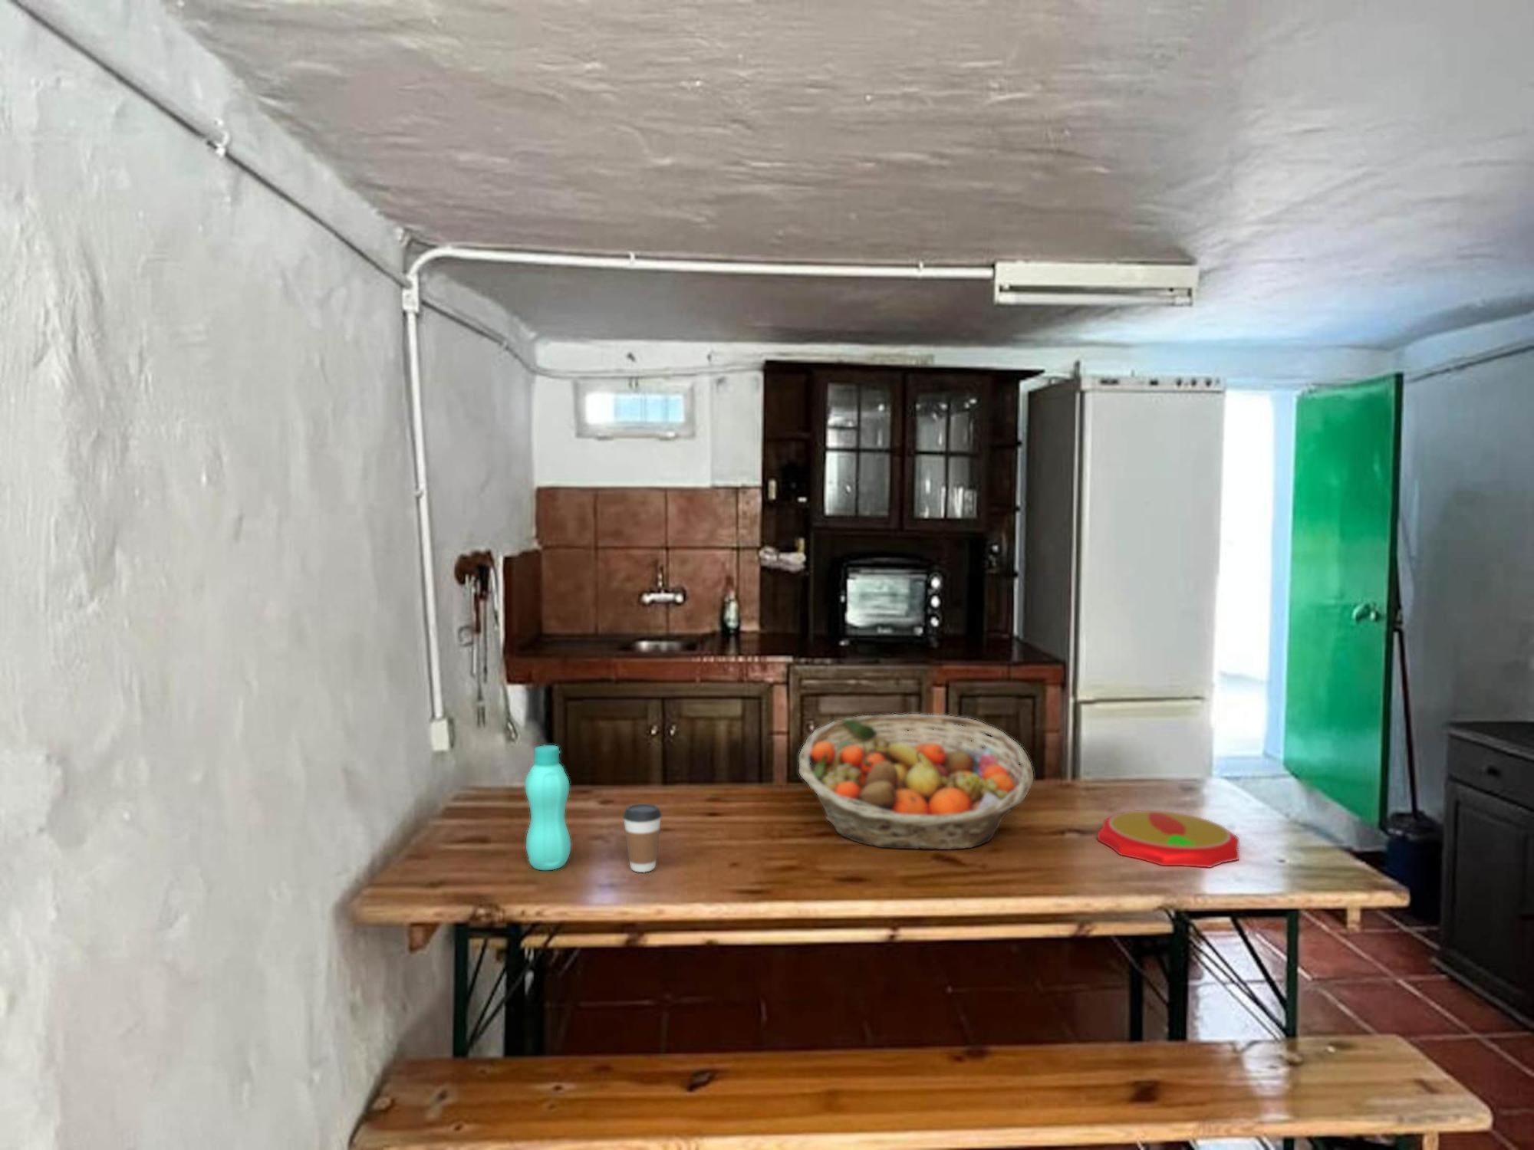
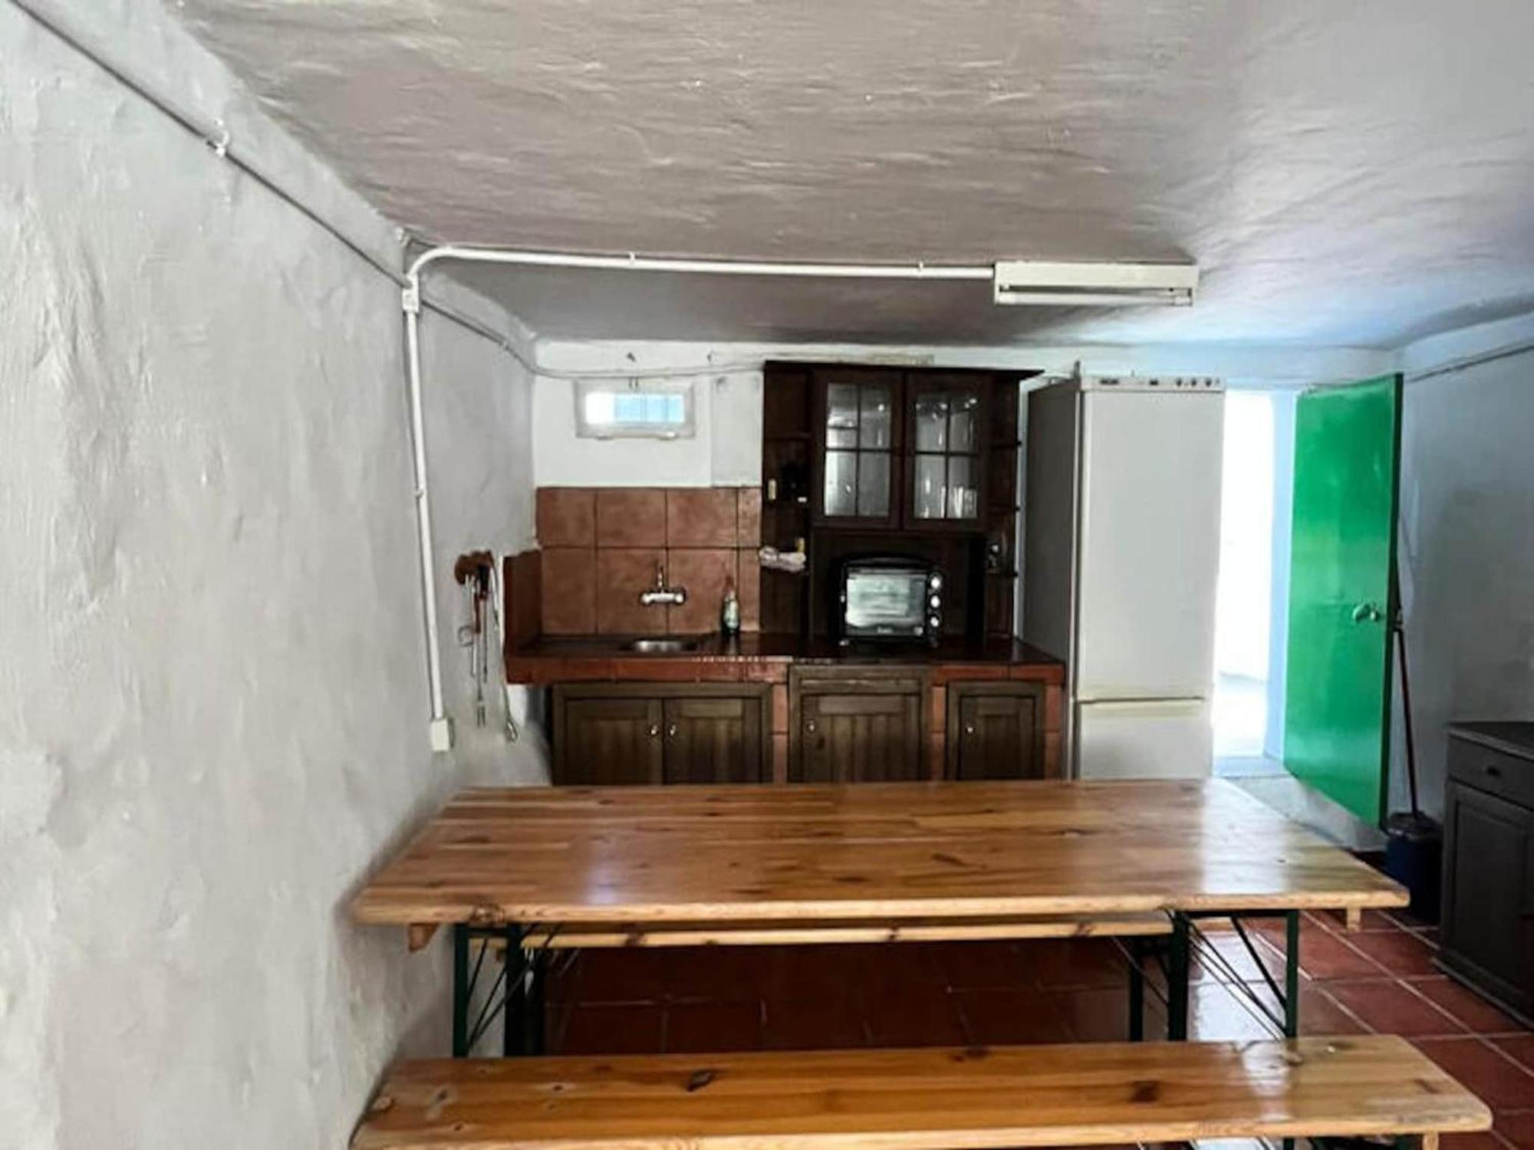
- fruit basket (913, 778)
- plate (1167, 834)
- coffee cup (641, 837)
- bottle (547, 807)
